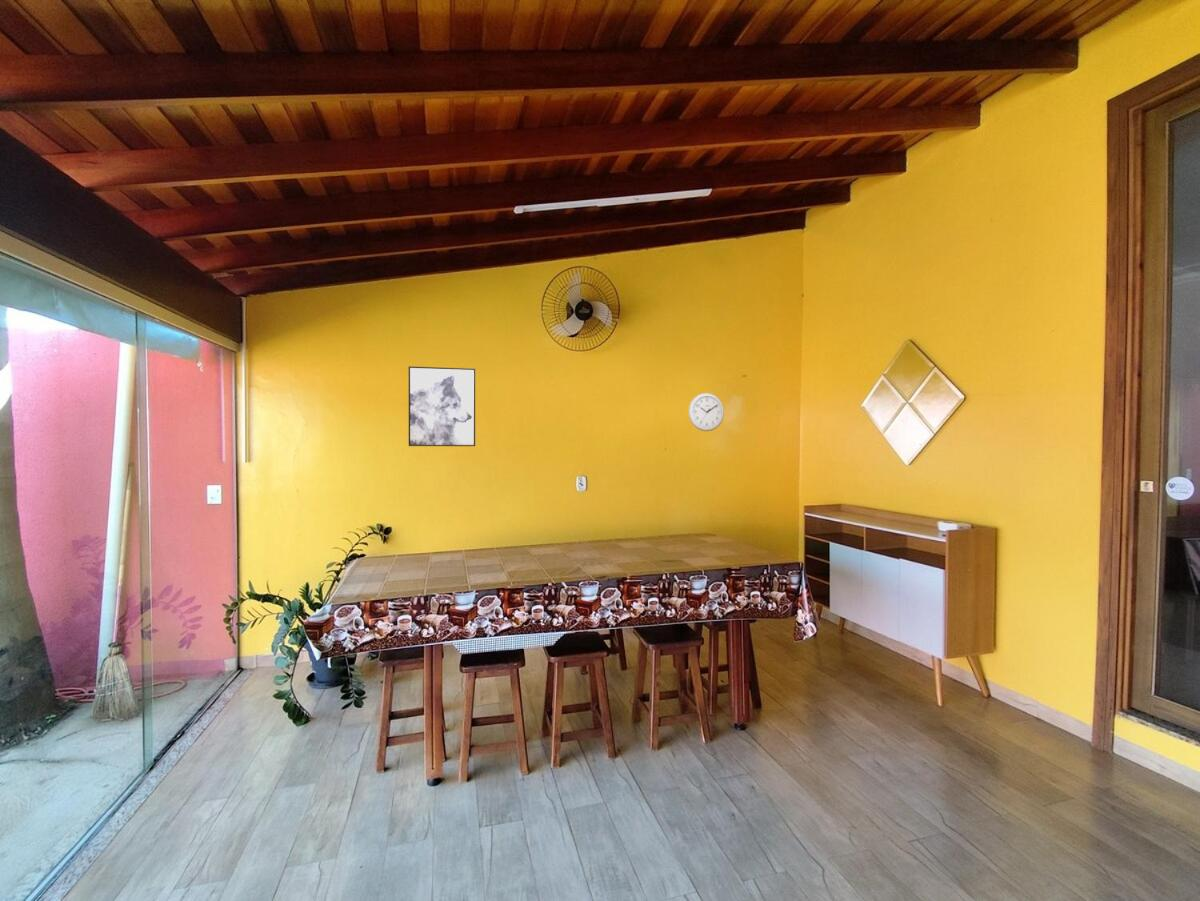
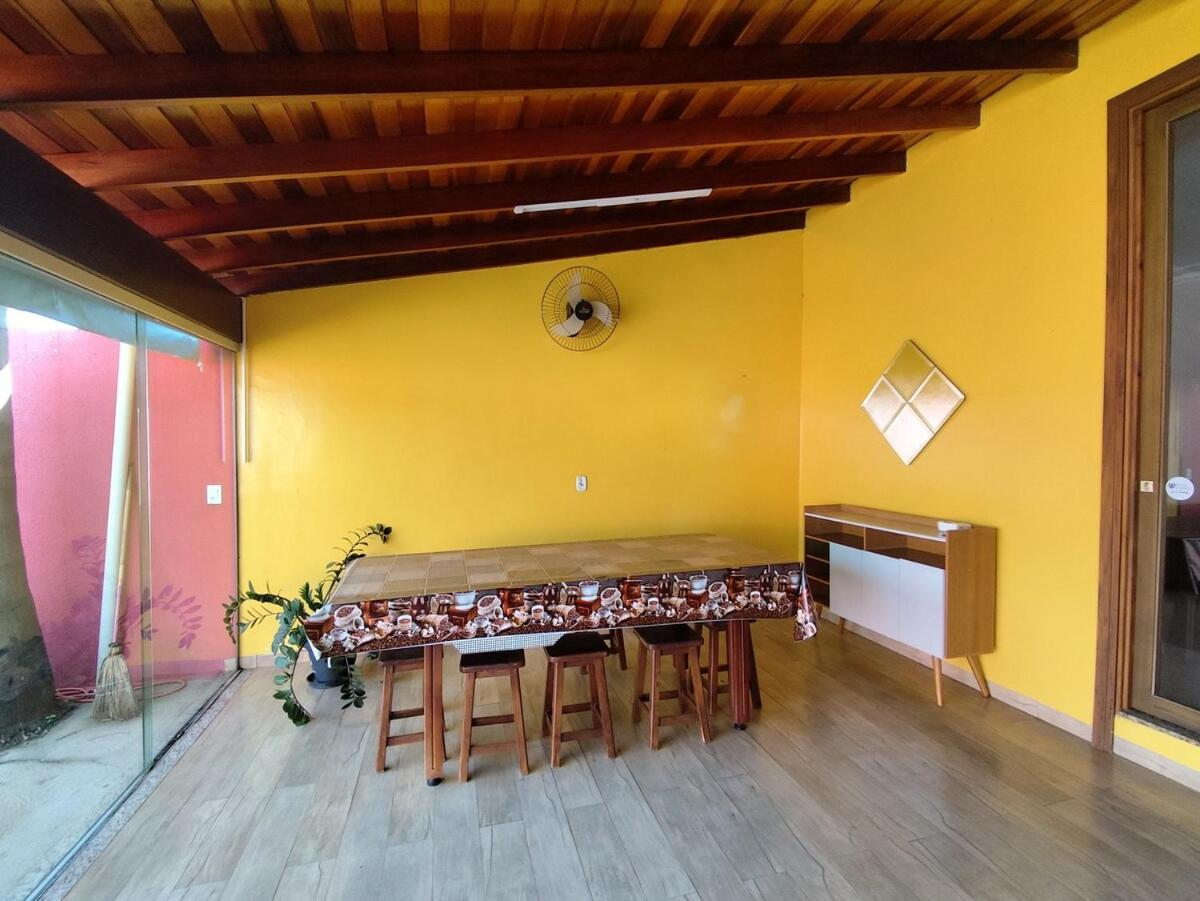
- wall clock (706, 412)
- wall art (442, 407)
